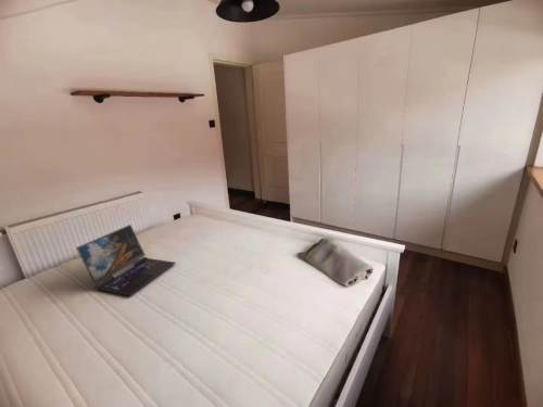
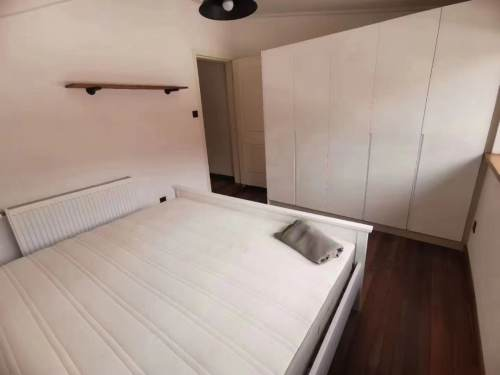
- laptop (130, 256)
